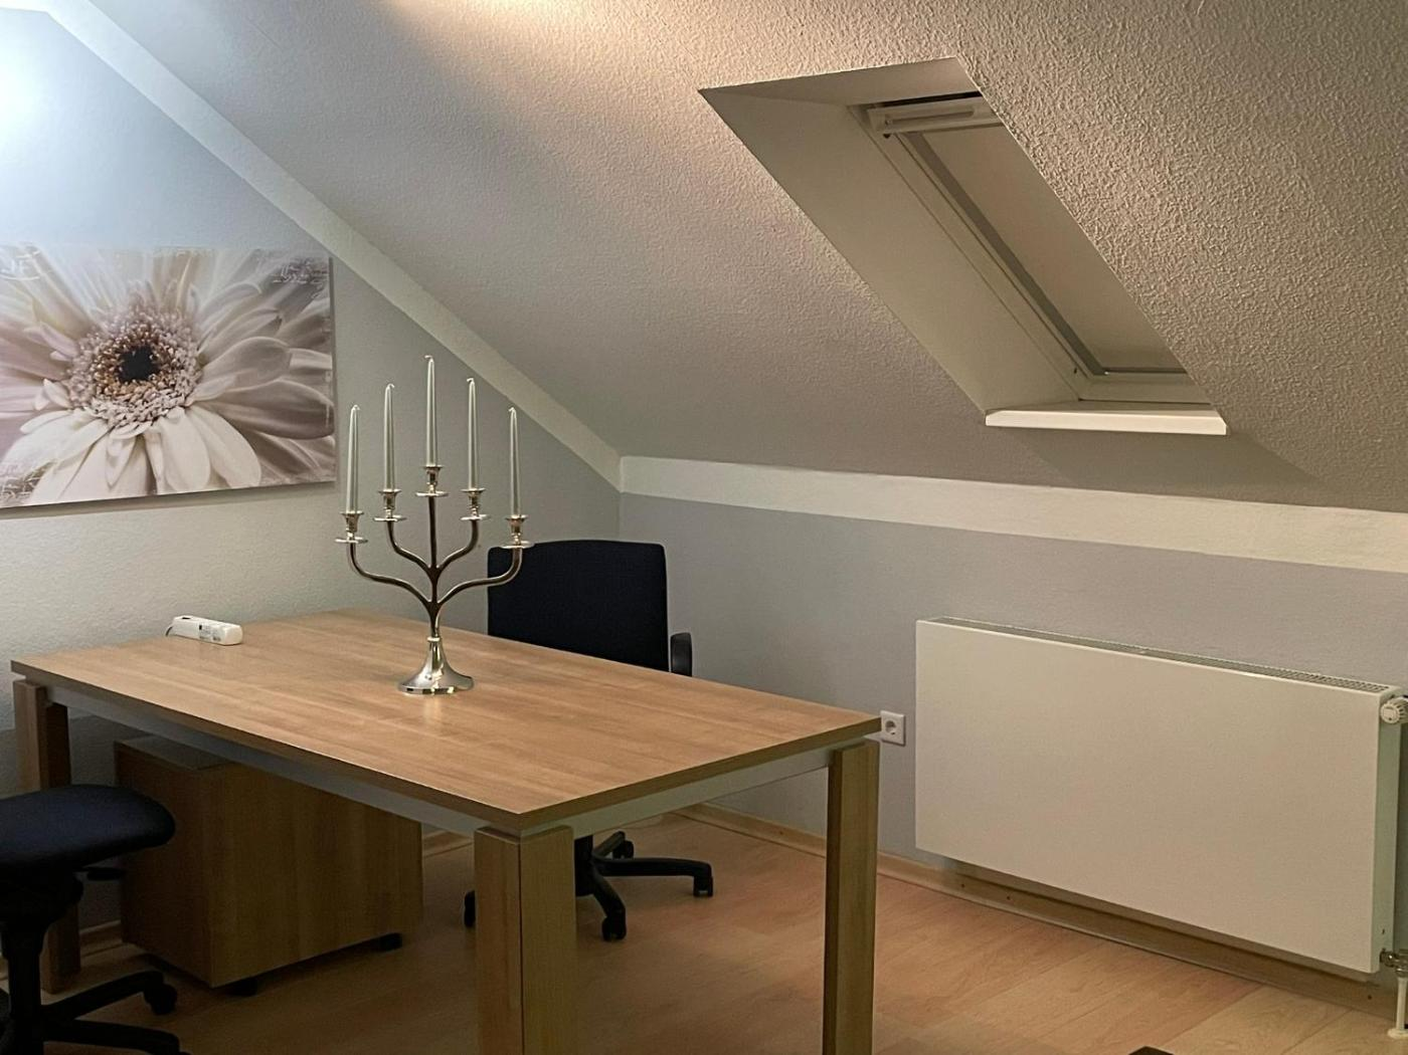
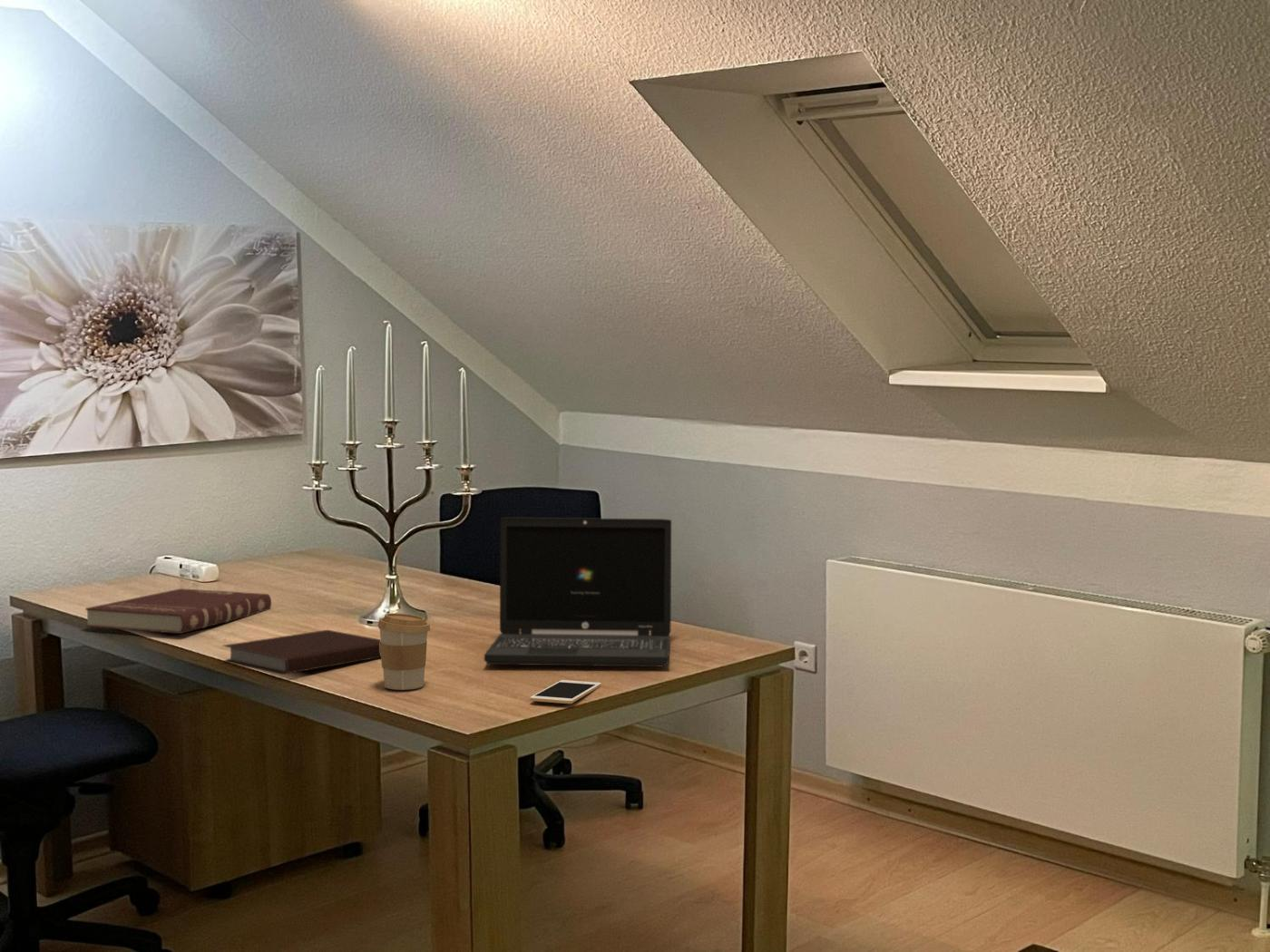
+ laptop (581, 588)
+ book (181, 609)
+ cell phone (566, 691)
+ coffee cup (404, 649)
+ notebook (308, 651)
